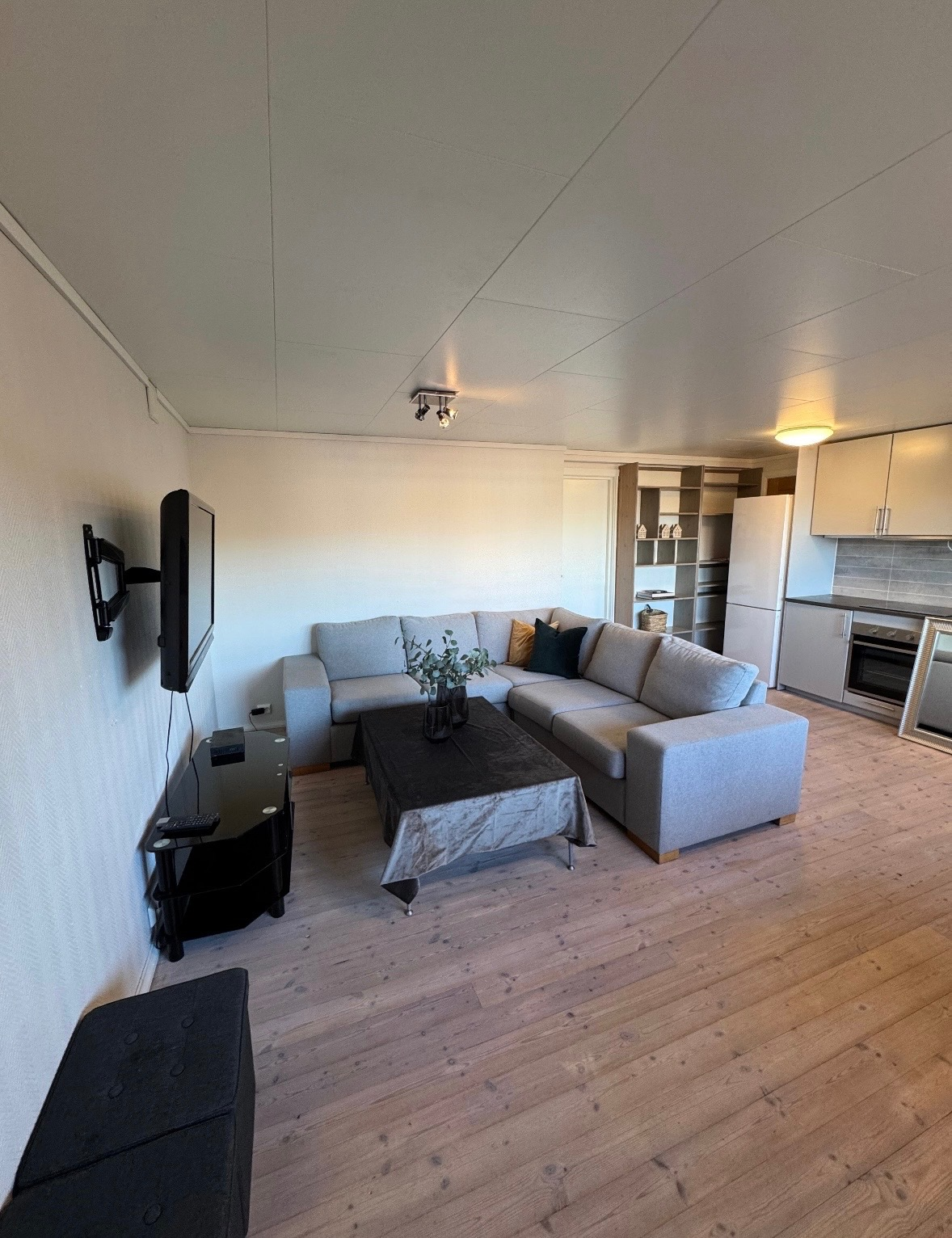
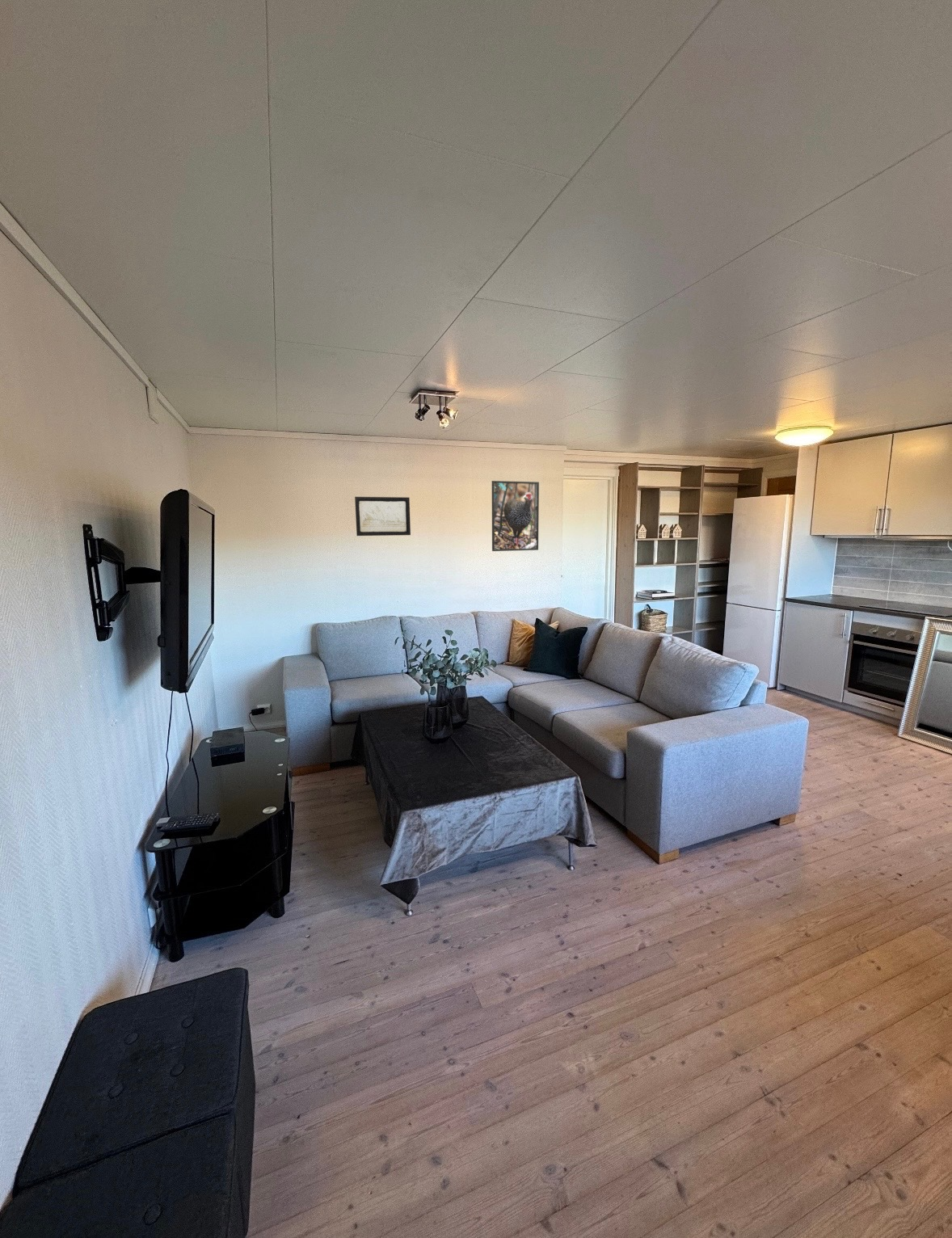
+ wall art (383, 516)
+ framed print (516, 516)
